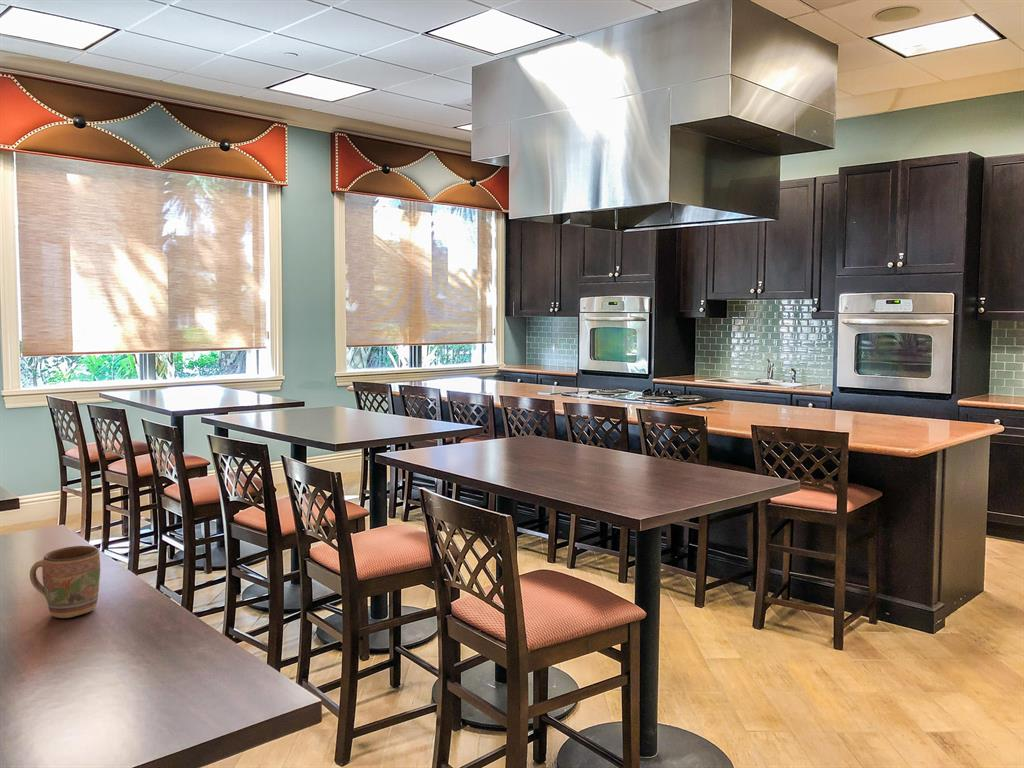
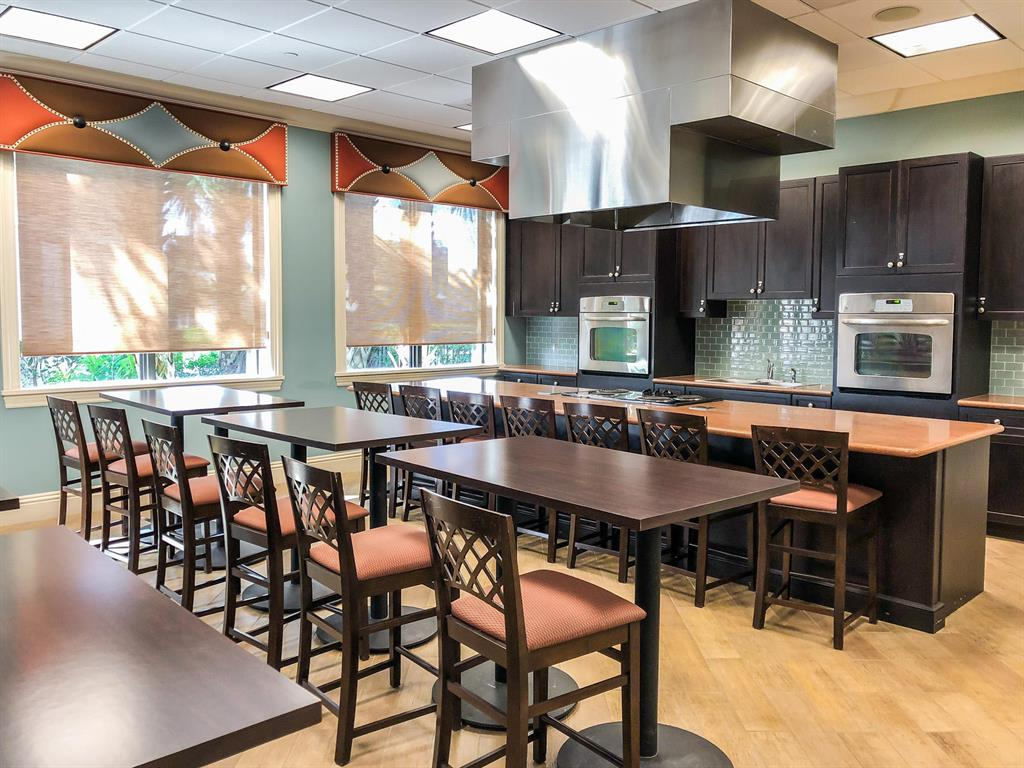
- mug (69, 581)
